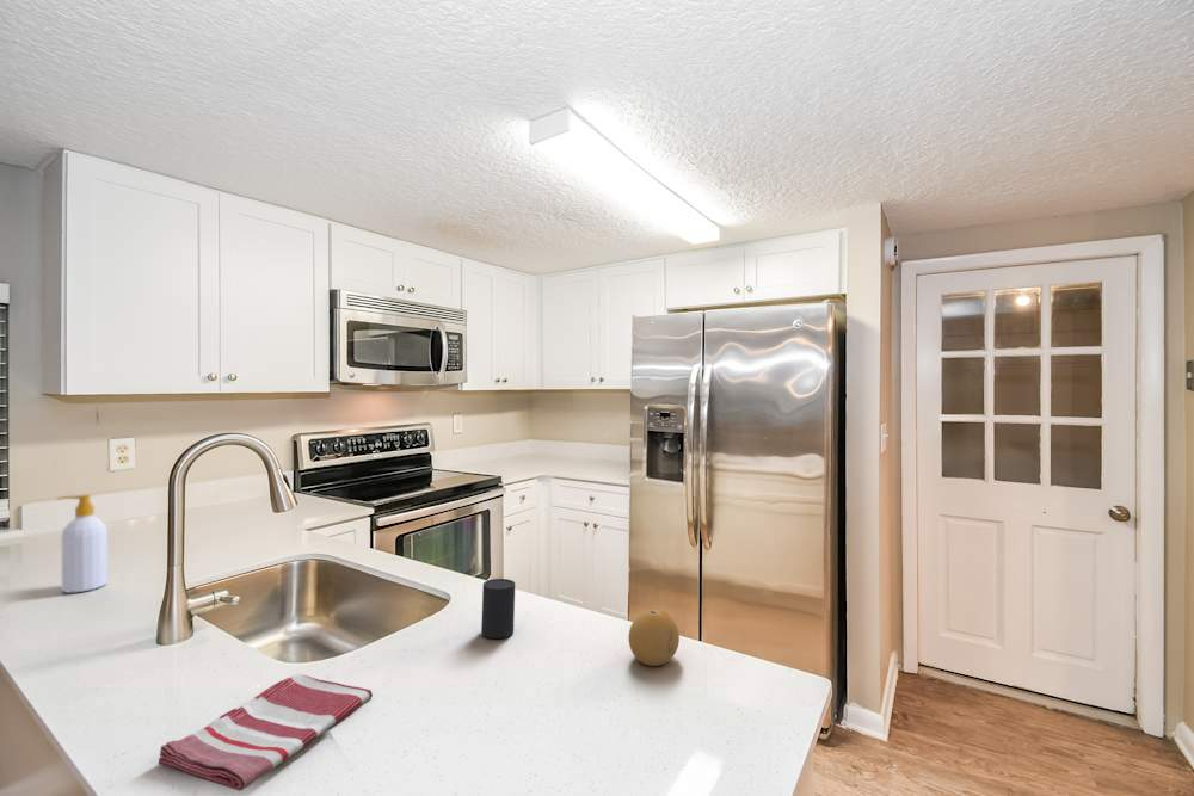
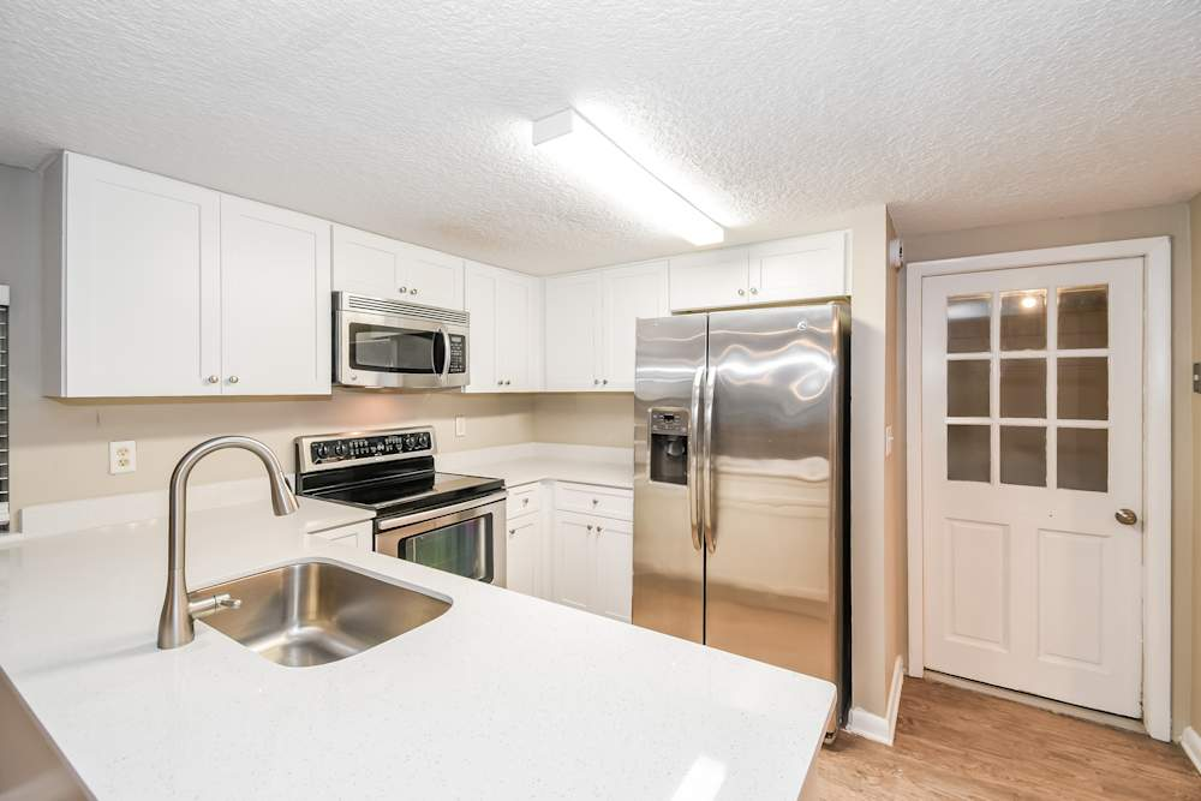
- fruit (653, 636)
- cup (498, 607)
- soap bottle (82, 541)
- dish towel (275, 721)
